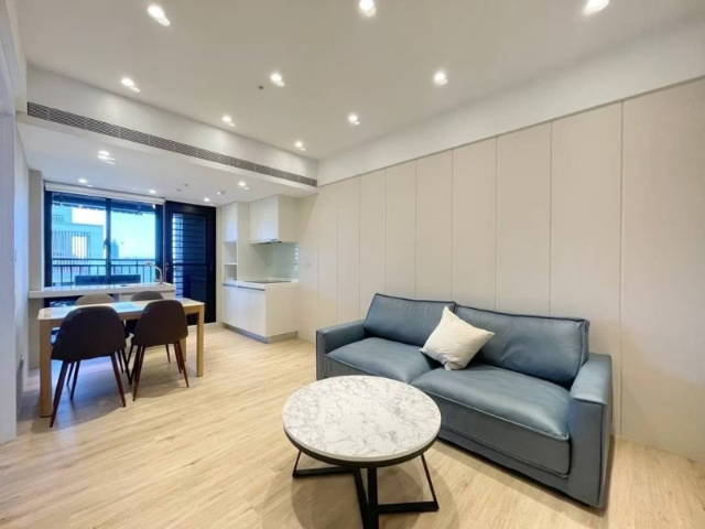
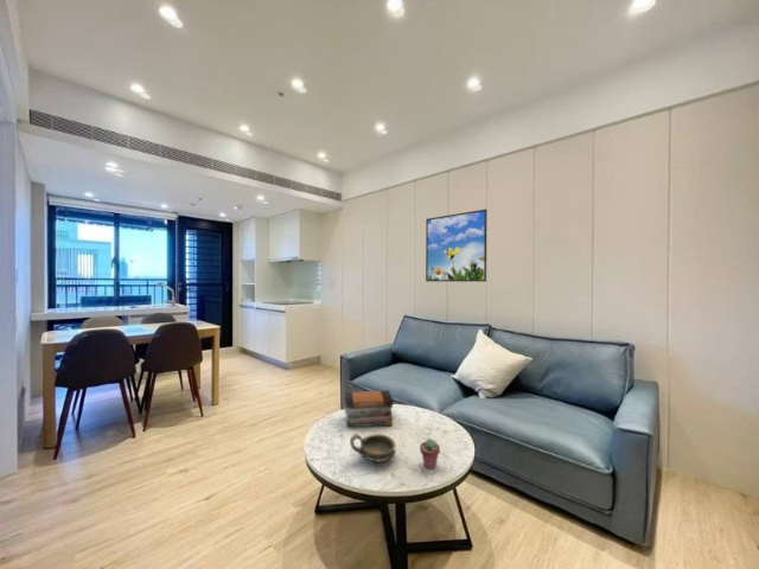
+ book stack (368, 408)
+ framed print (453, 248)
+ potted succulent (429, 452)
+ oil lamp (372, 445)
